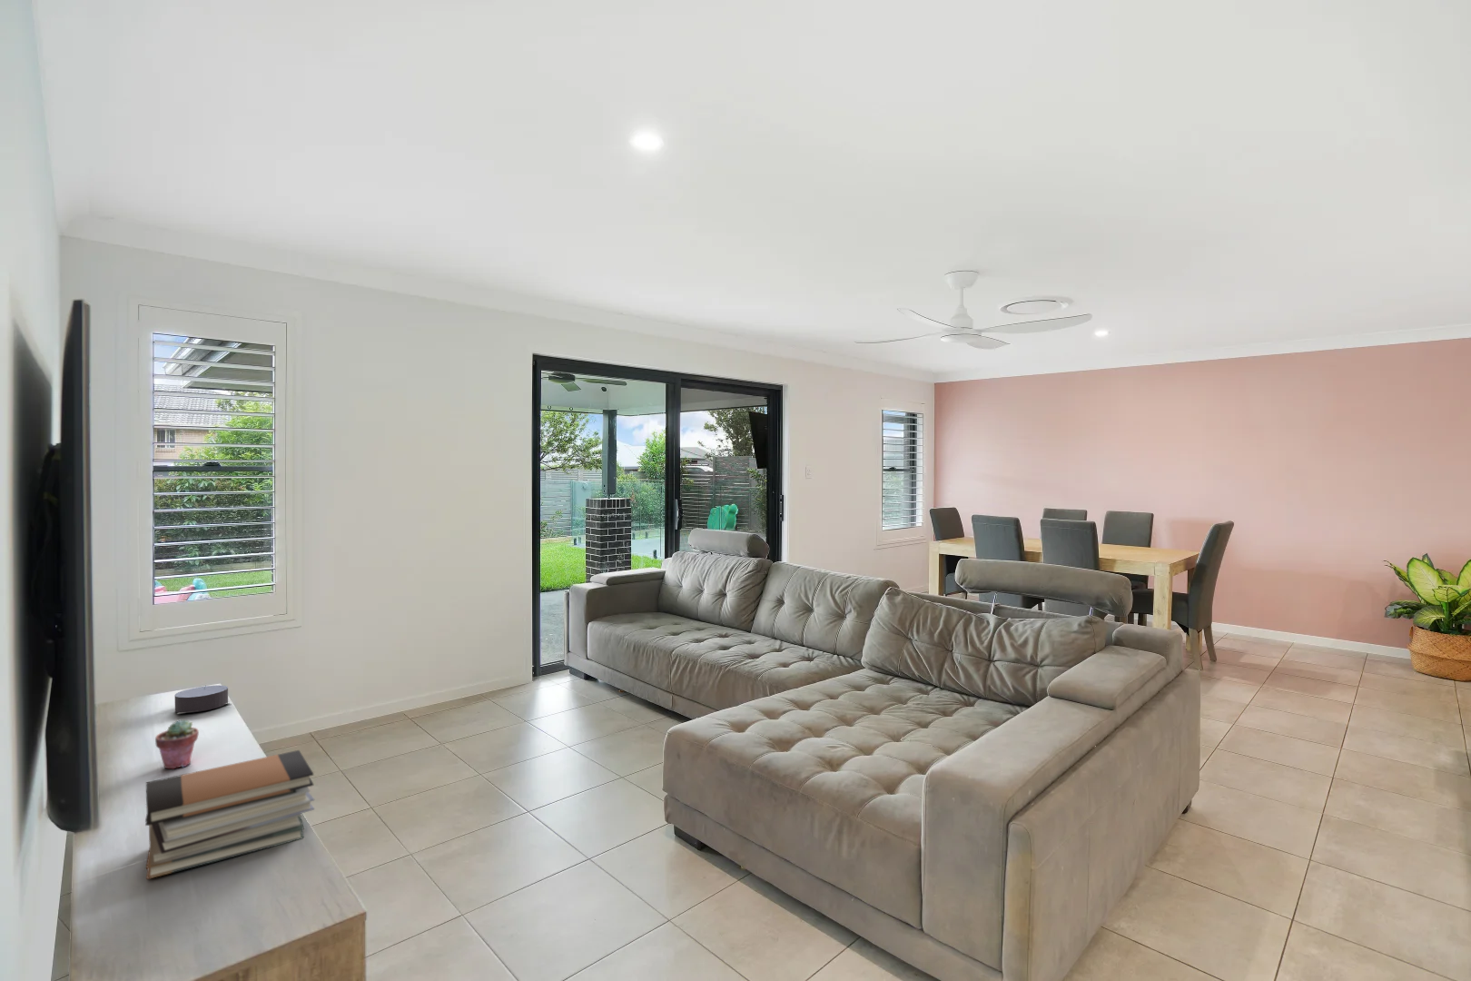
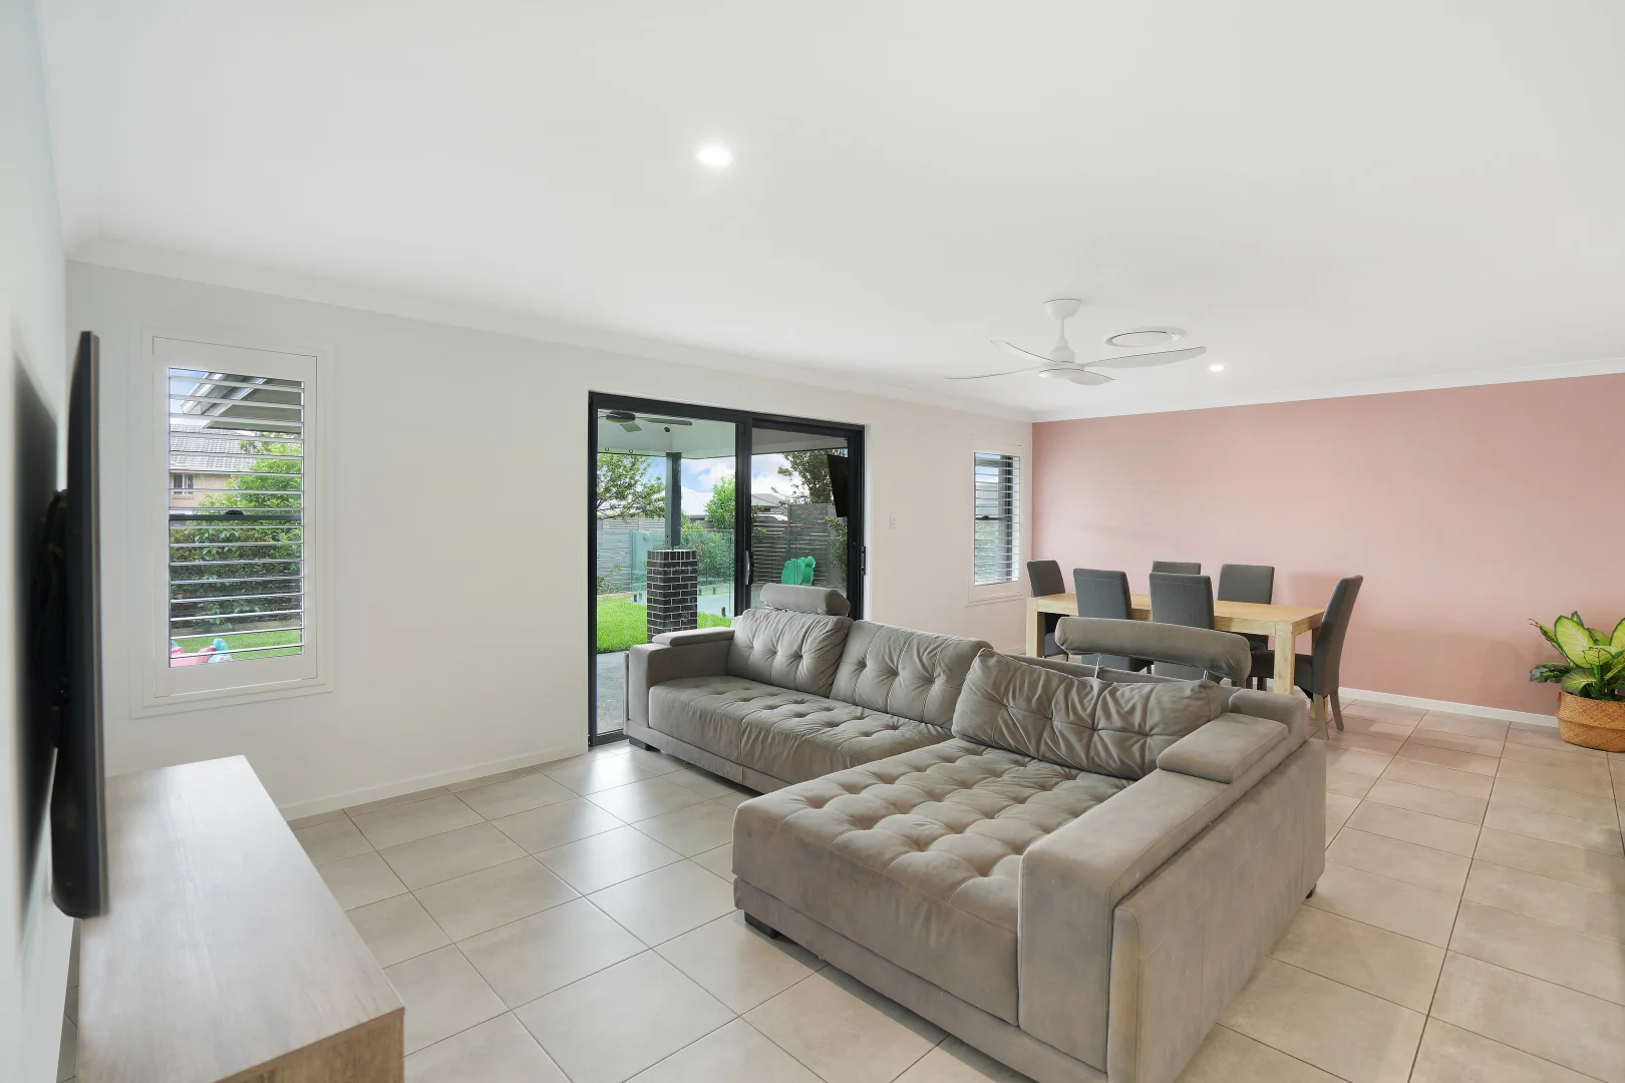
- potted succulent (177, 742)
- book stack (232, 809)
- candle (200, 696)
